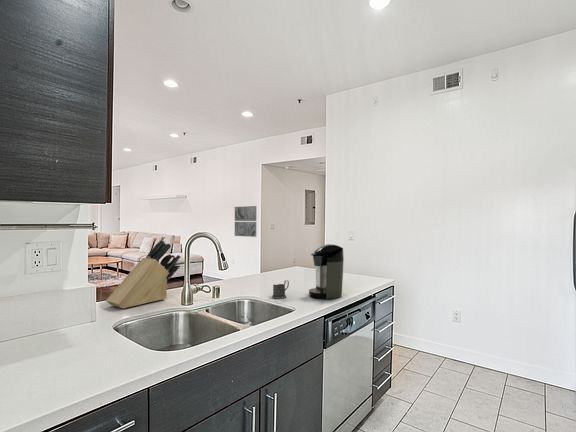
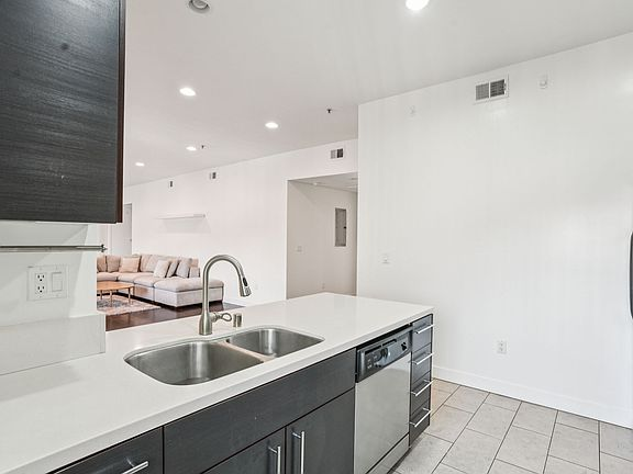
- knife block (146, 270)
- mug (281, 288)
- wall art (245, 220)
- coffee maker (324, 268)
